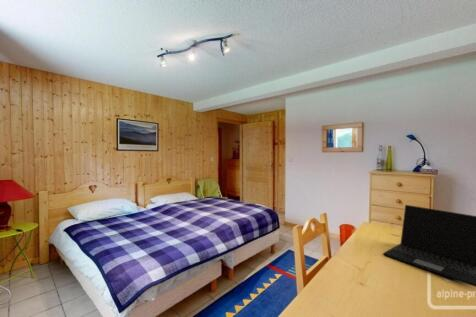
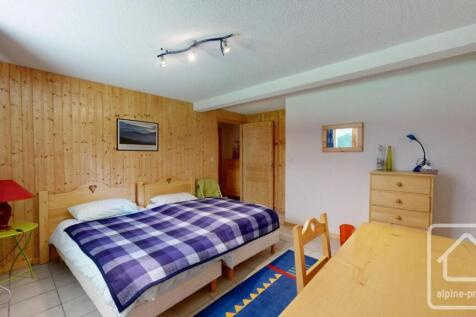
- laptop (435, 238)
